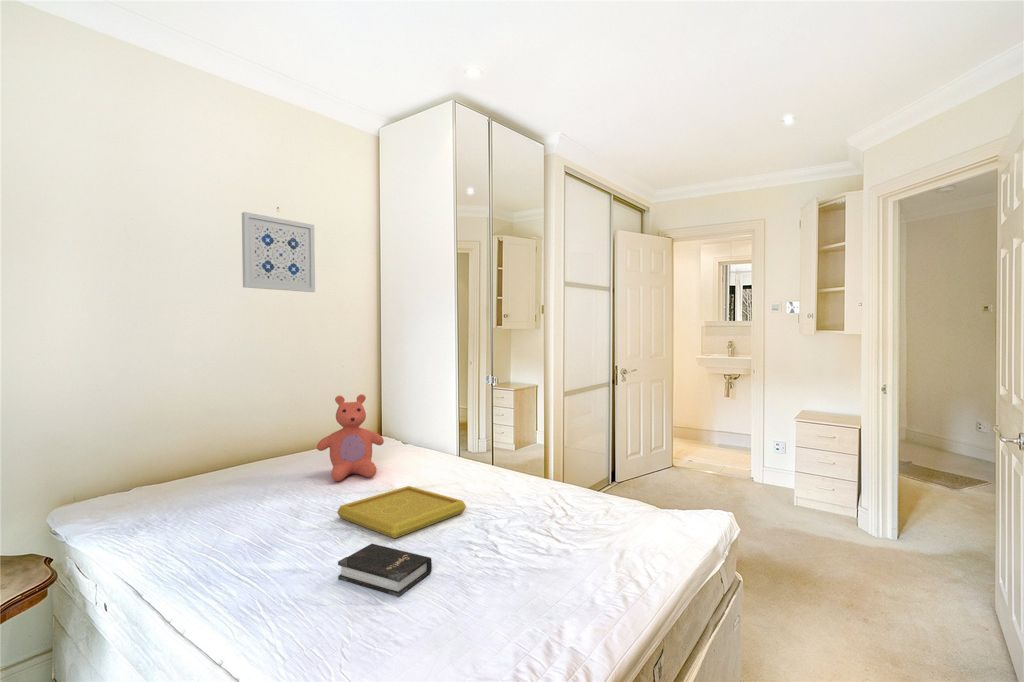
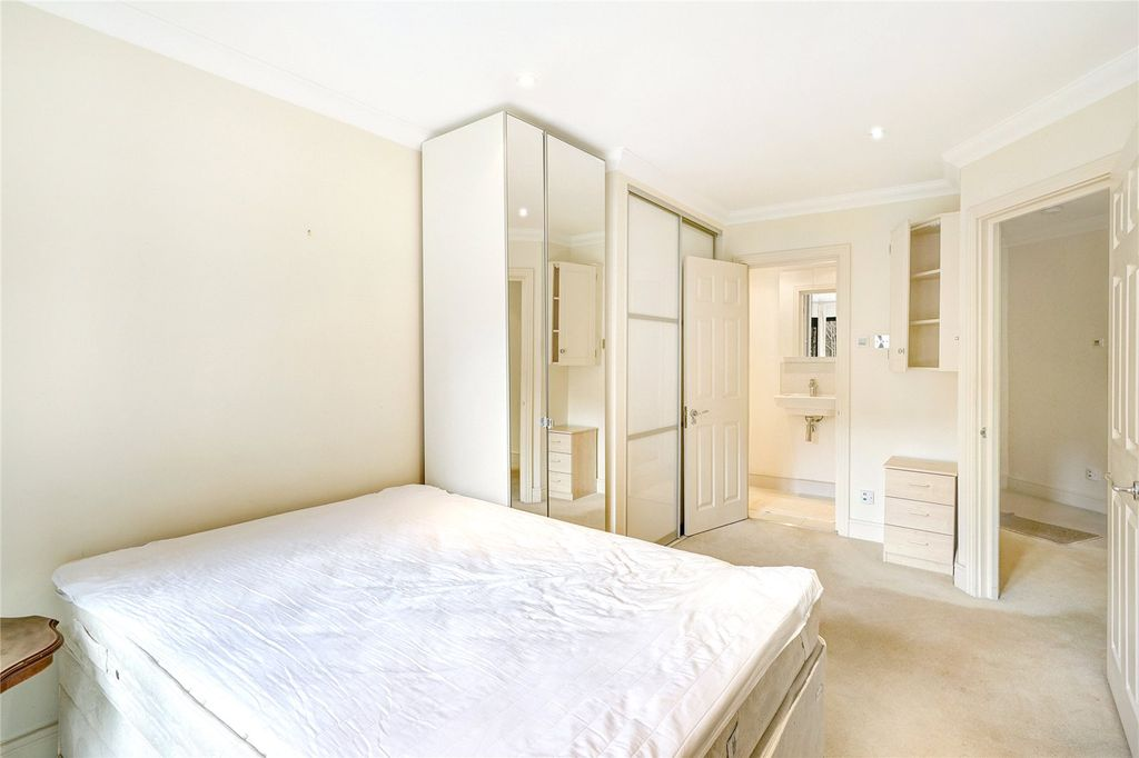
- wall art (280, 254)
- serving tray (402, 509)
- hardback book (385, 567)
- teddy bear (352, 435)
